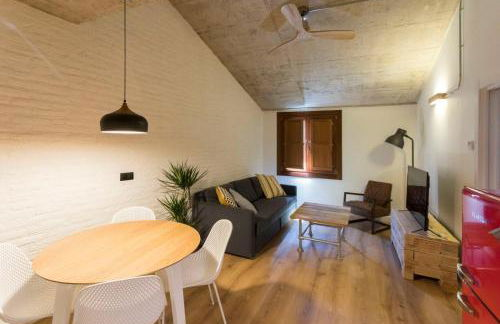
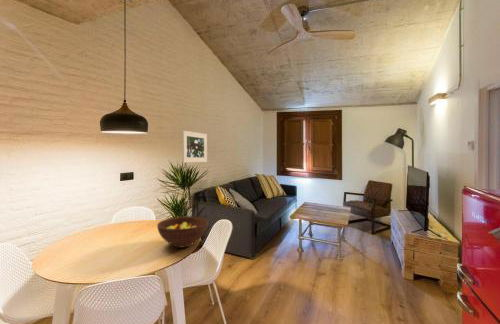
+ fruit bowl (183, 233)
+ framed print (195, 147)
